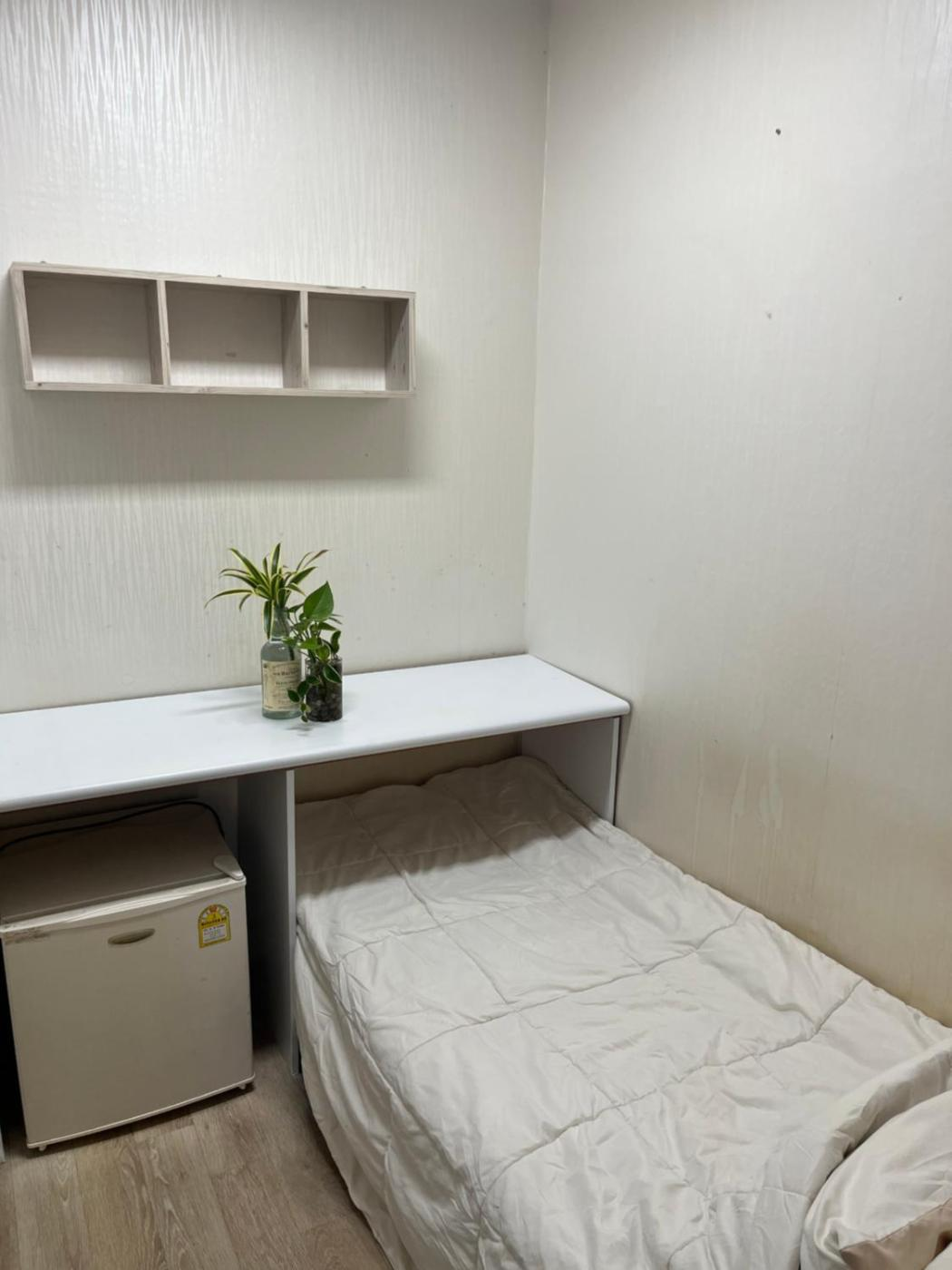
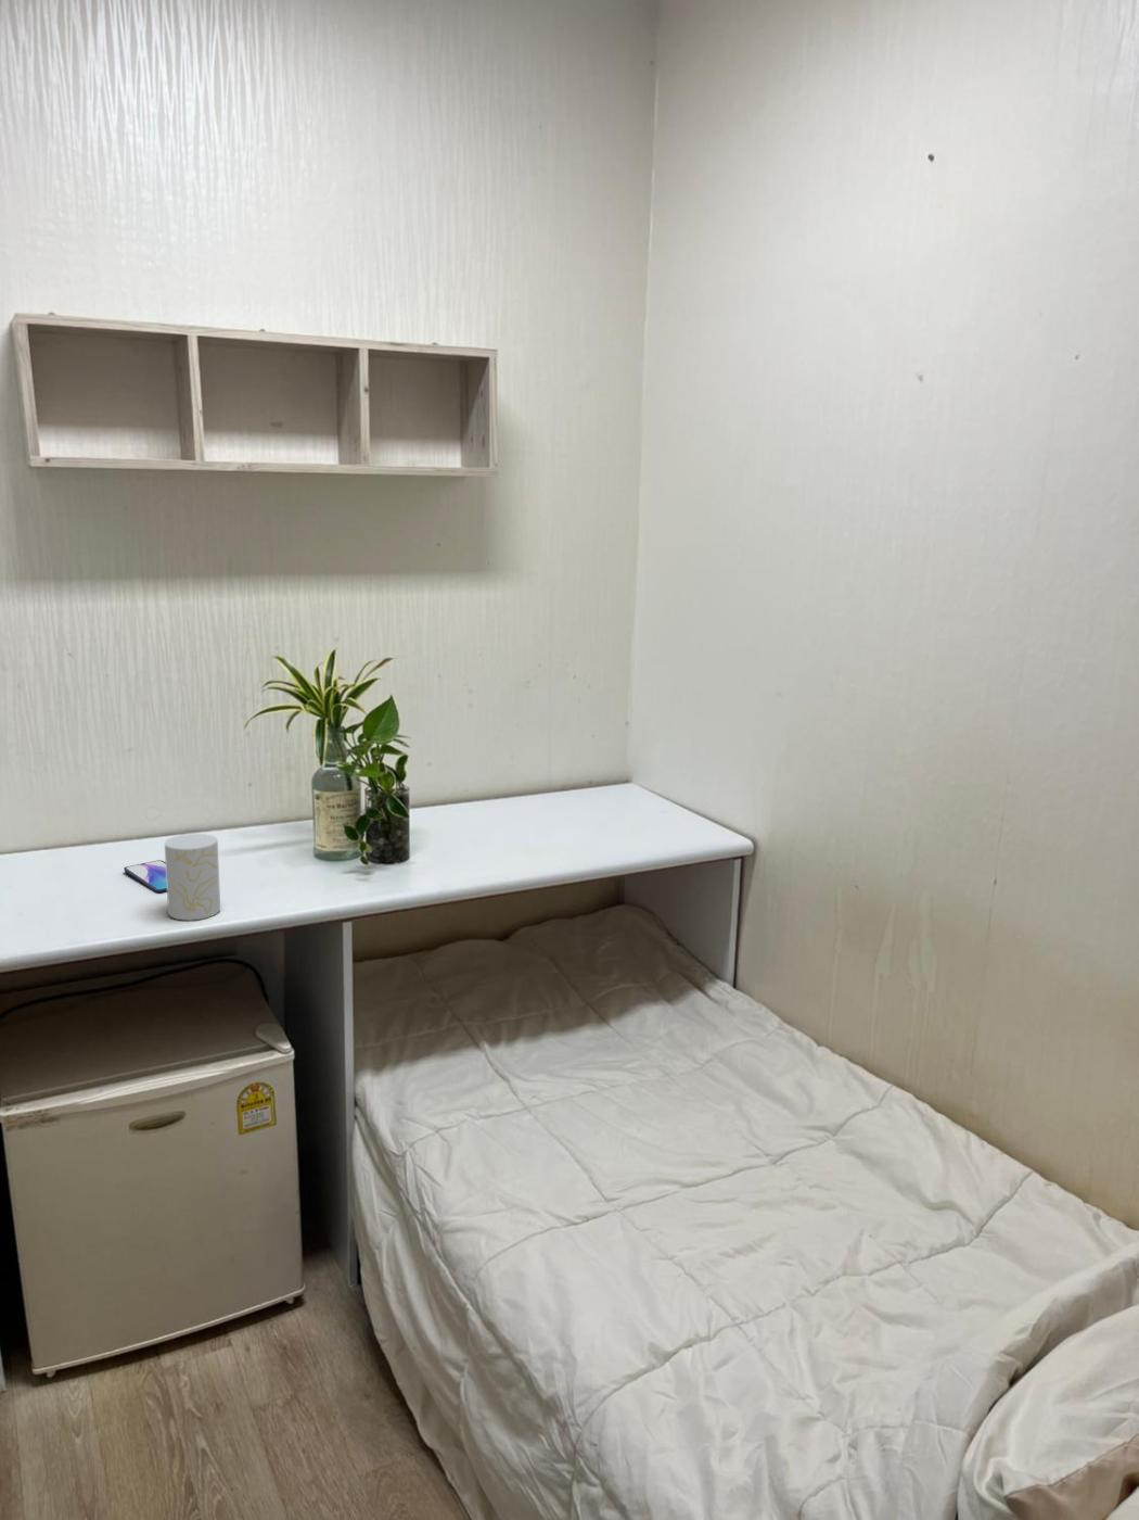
+ cup (191, 876)
+ smartphone (159, 875)
